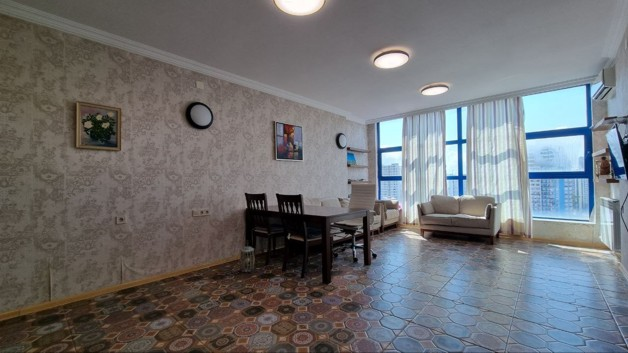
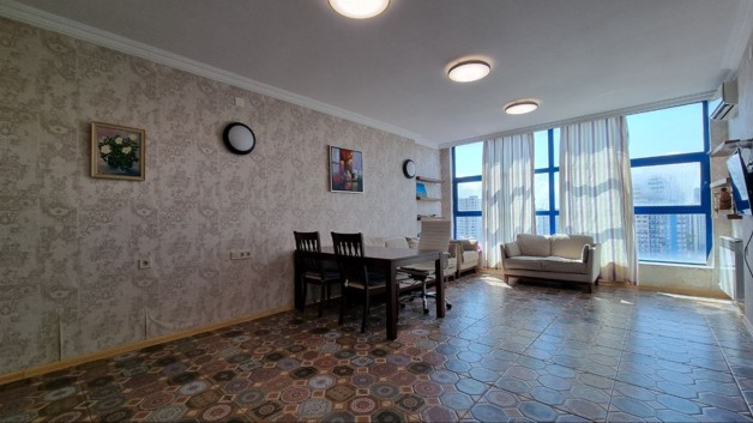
- lantern (247, 255)
